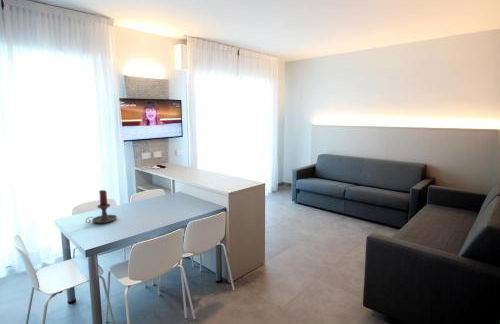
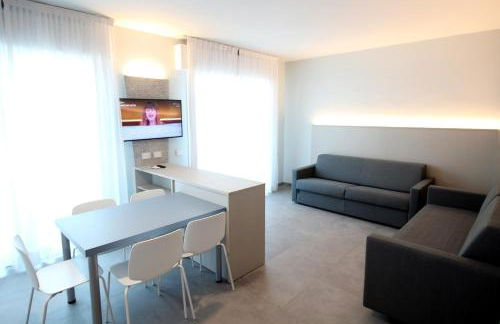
- candle holder (100, 206)
